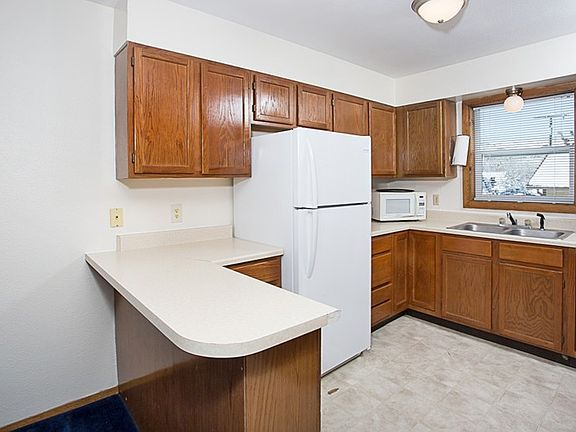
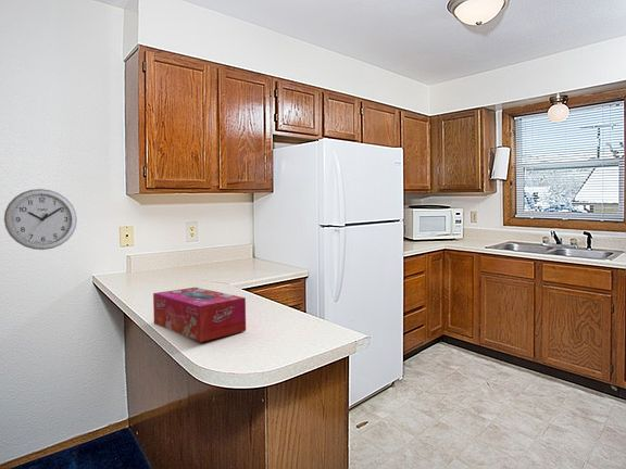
+ wall clock (41, 219)
+ tissue box (198, 310)
